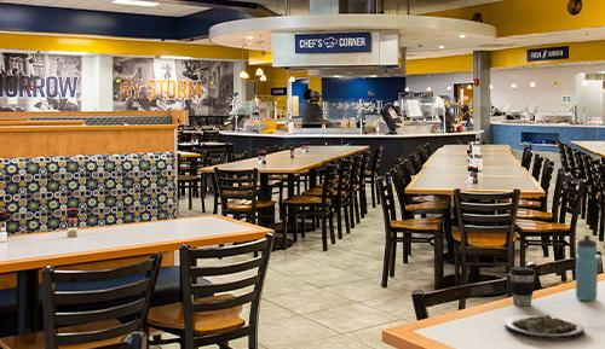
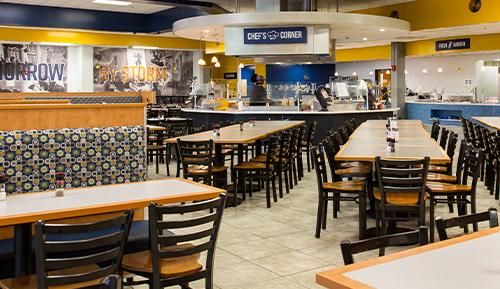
- water bottle (586, 267)
- plate (543, 324)
- coffee cup (522, 286)
